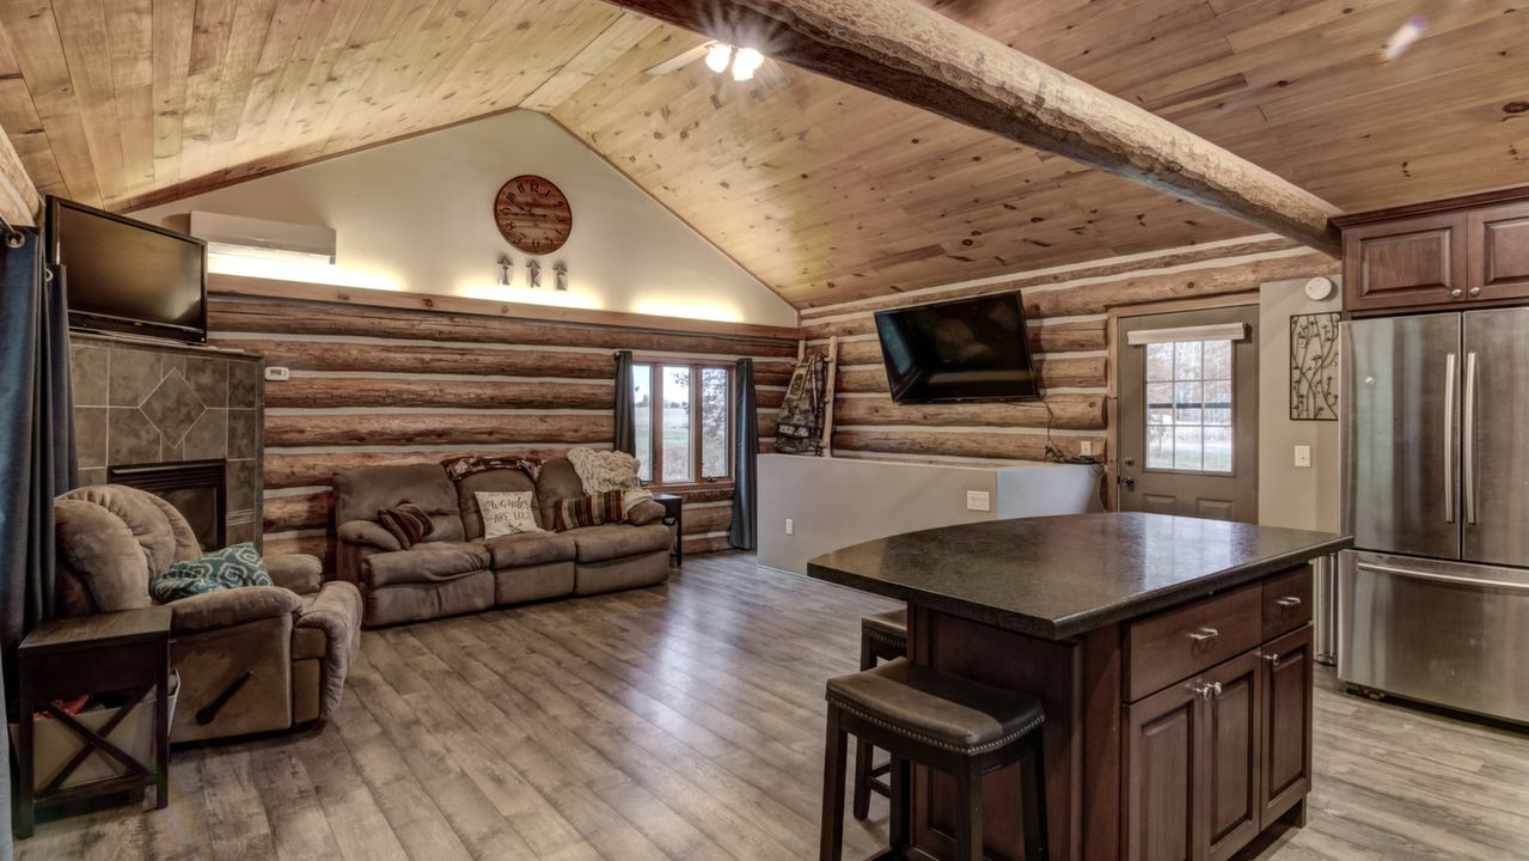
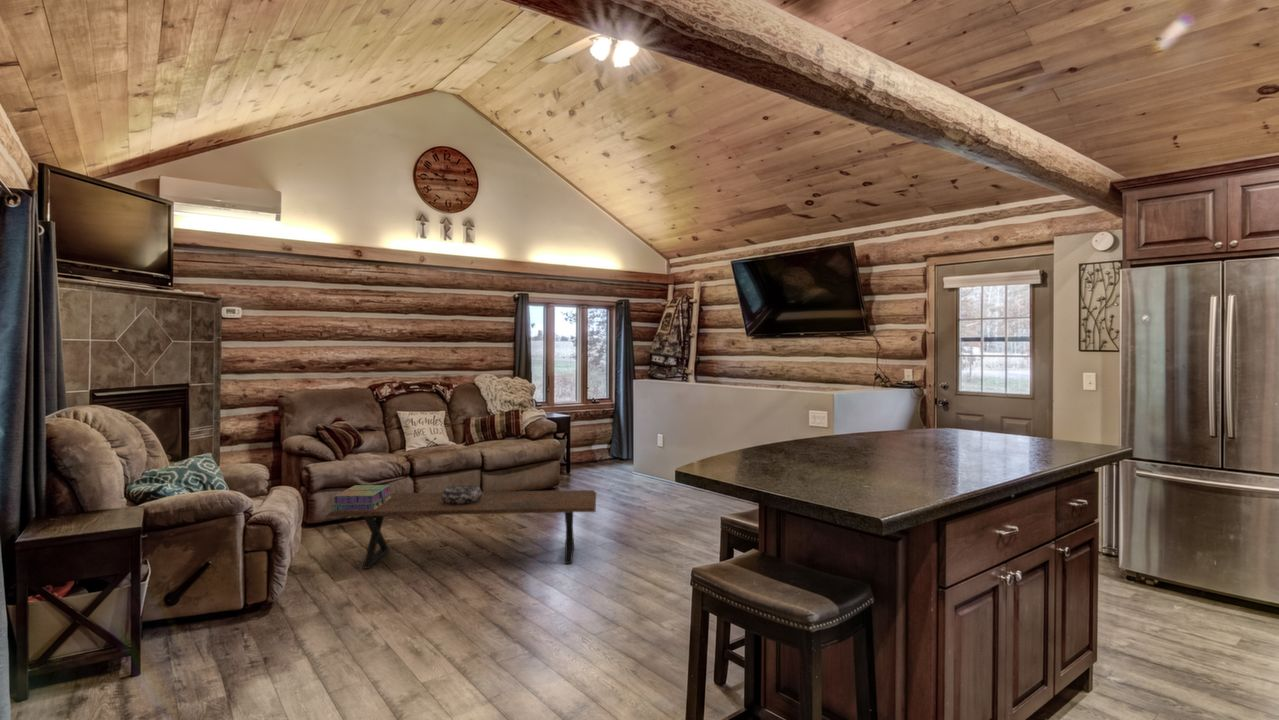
+ coffee table (471, 513)
+ decorative bowl (461, 494)
+ stack of books (363, 496)
